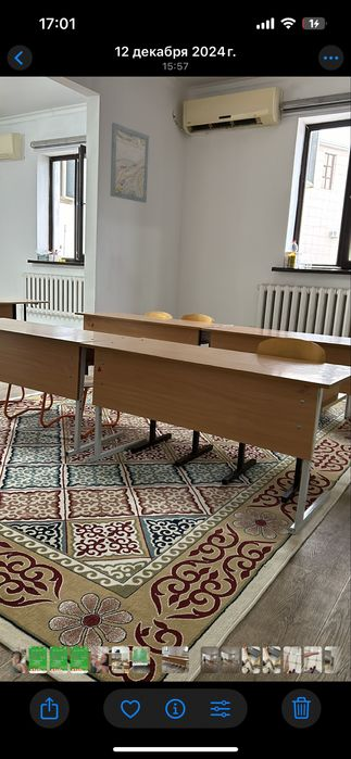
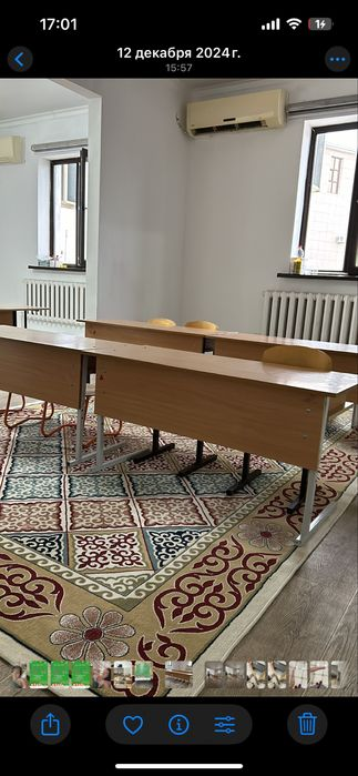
- wall art (129, 165)
